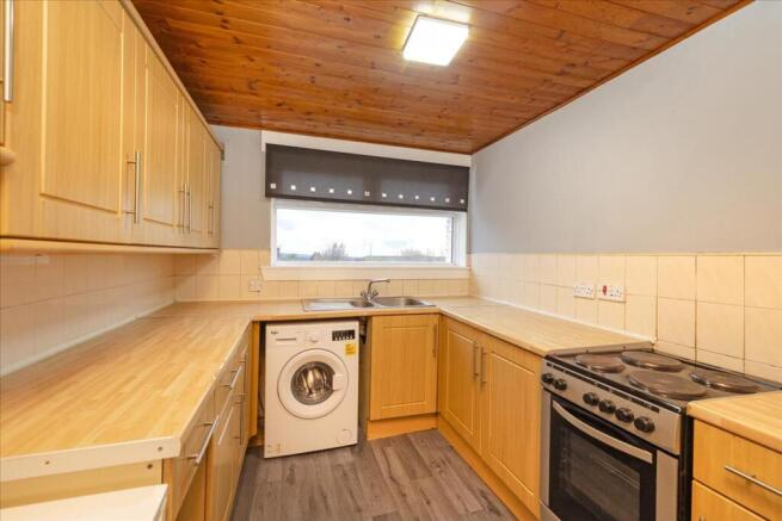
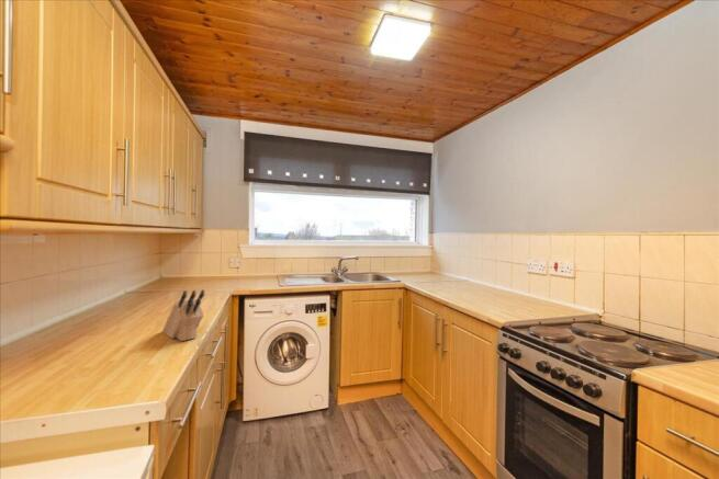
+ knife block (183, 311)
